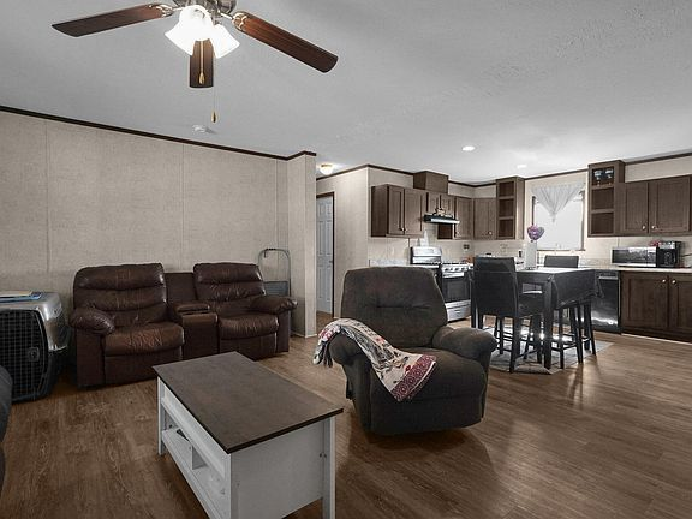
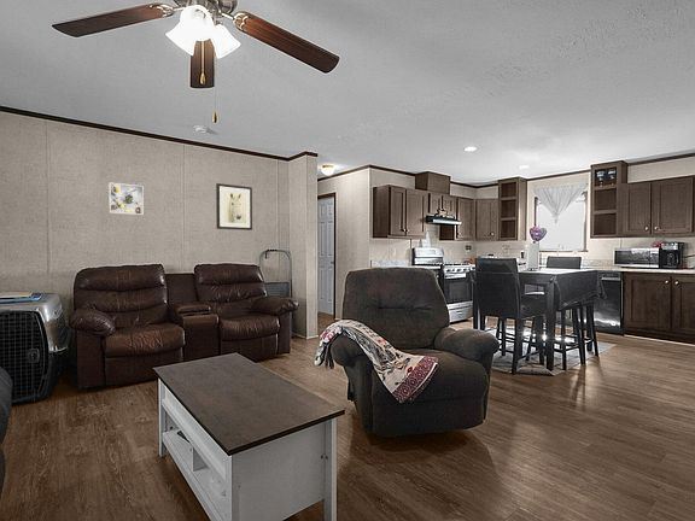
+ wall art (234, 207)
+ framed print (125, 199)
